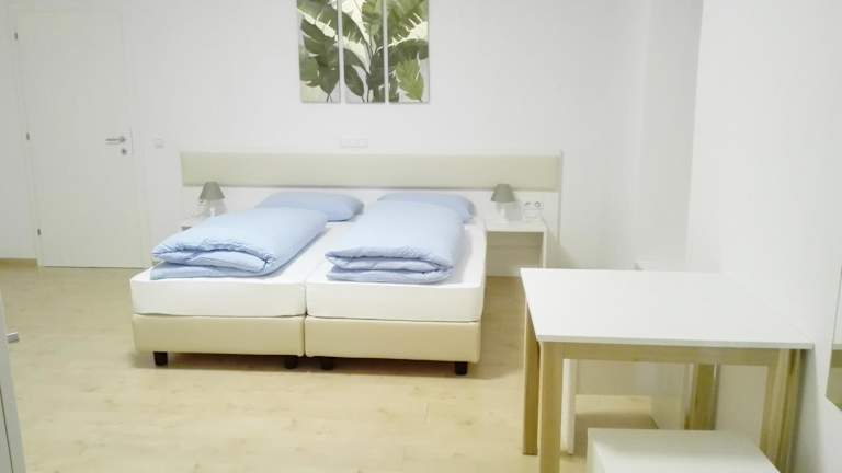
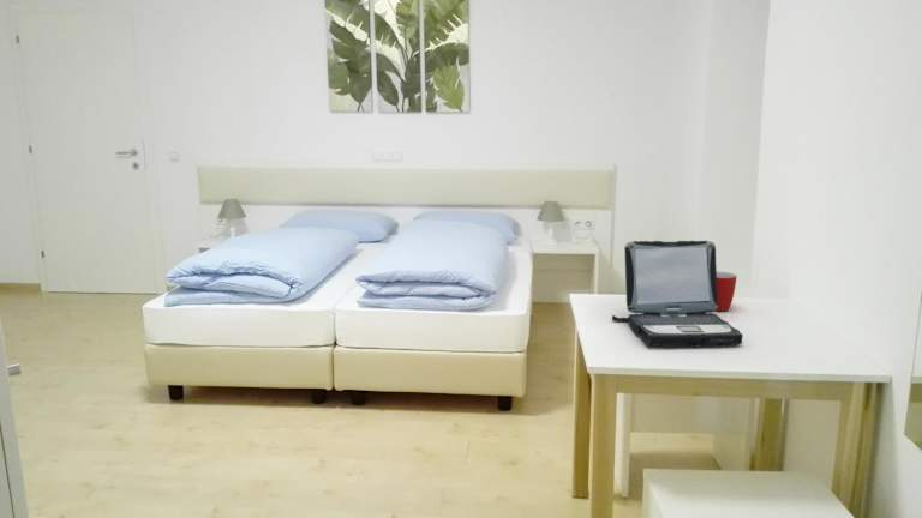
+ mug (717, 288)
+ laptop (678, 290)
